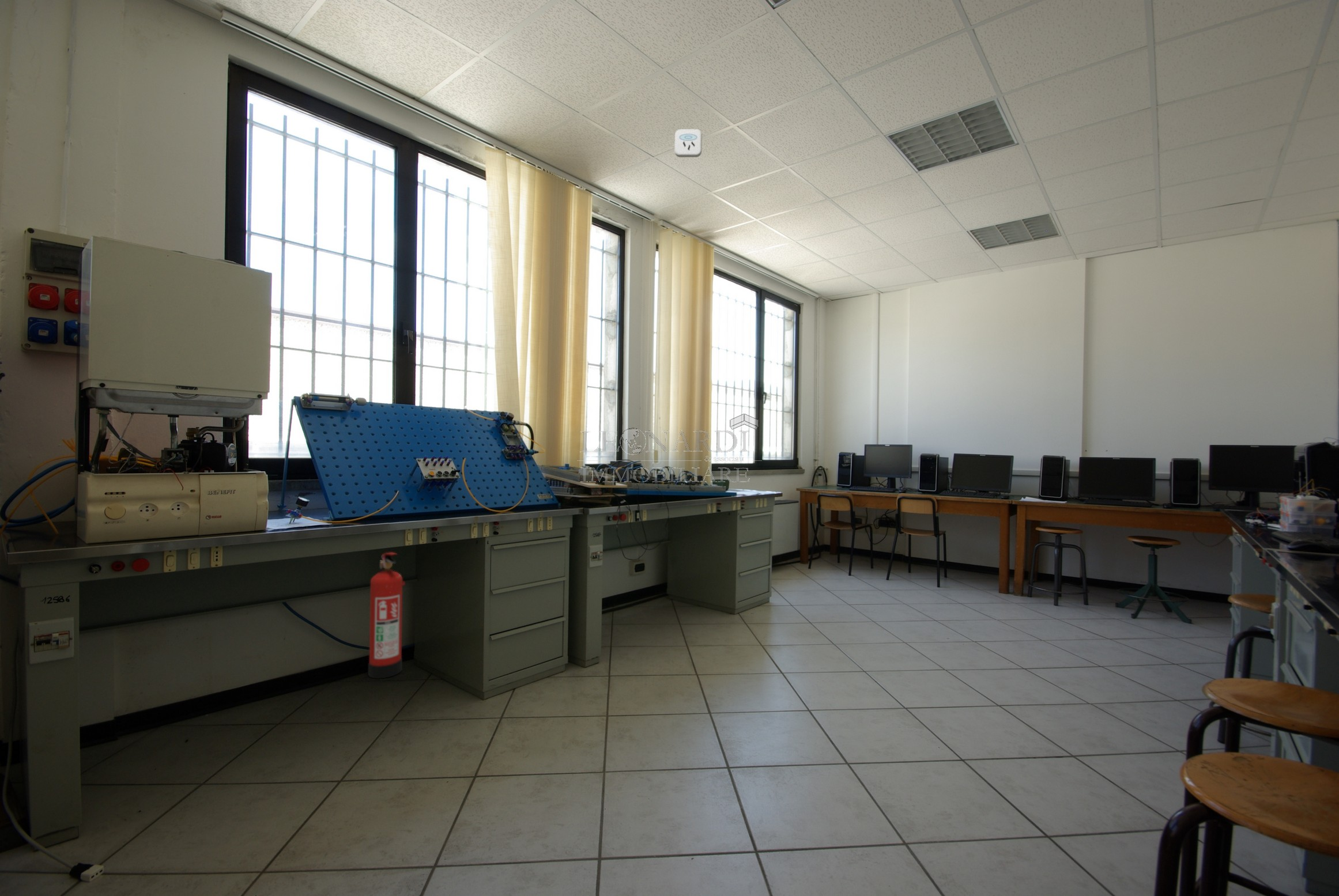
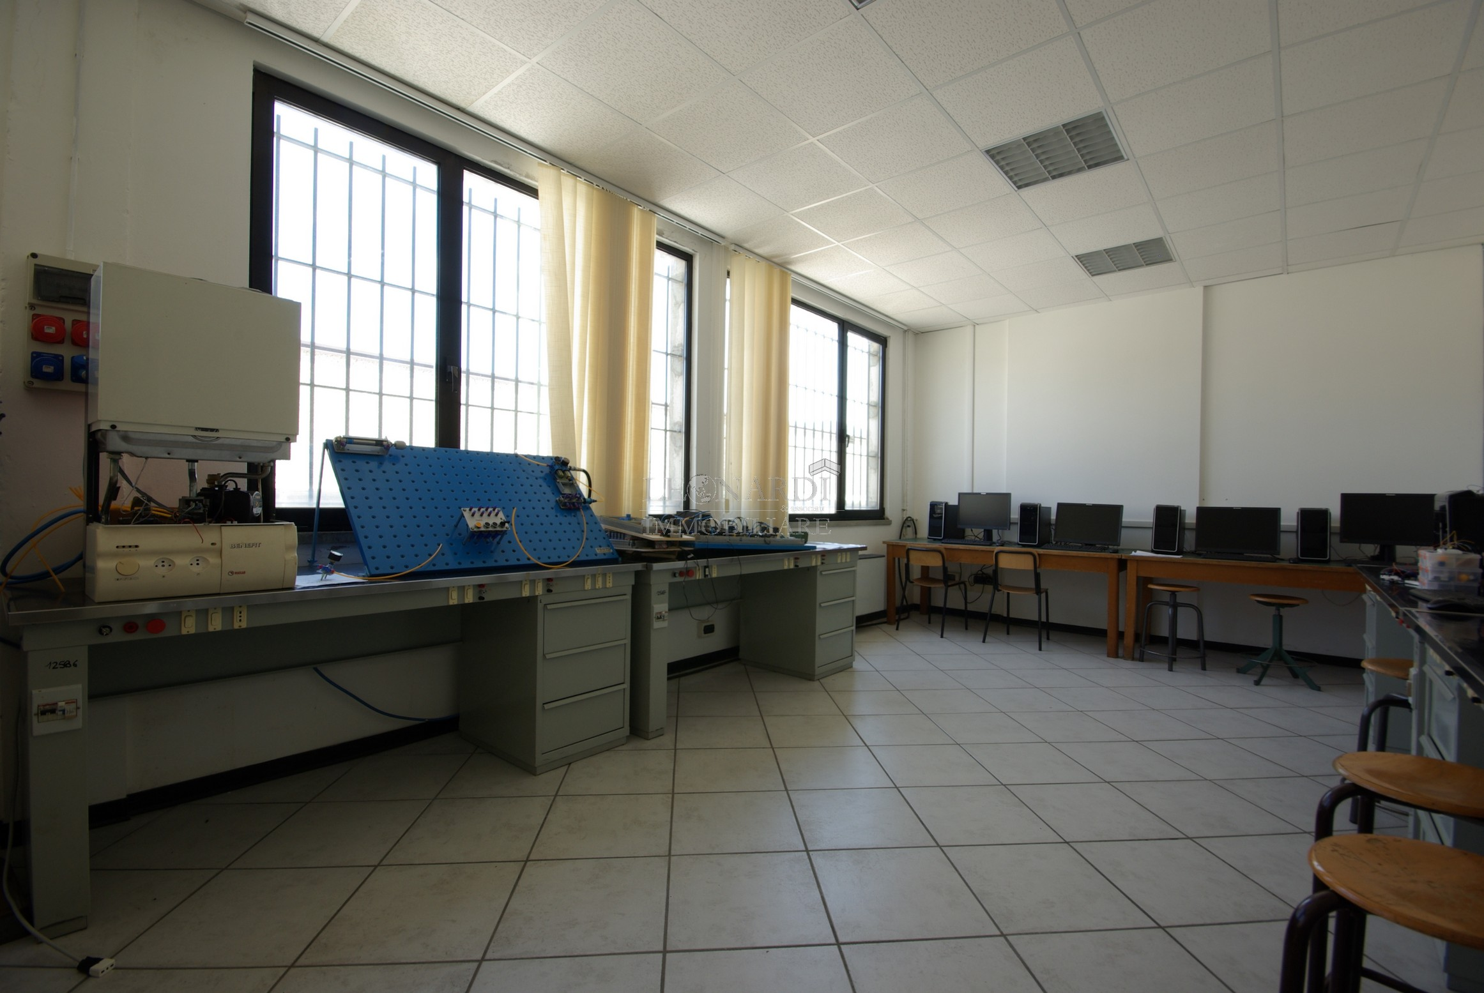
- fire extinguisher (386, 611)
- smoke detector (688, 143)
